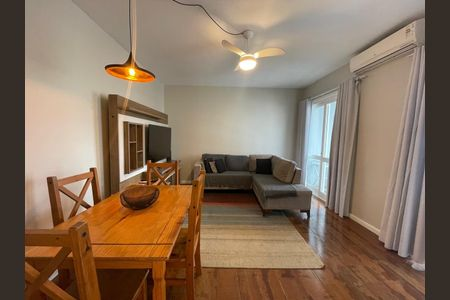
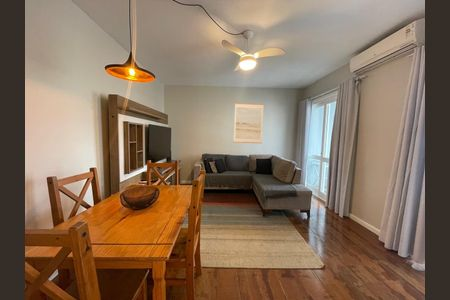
+ wall art (248, 123)
